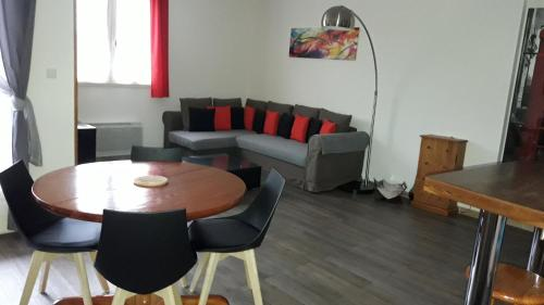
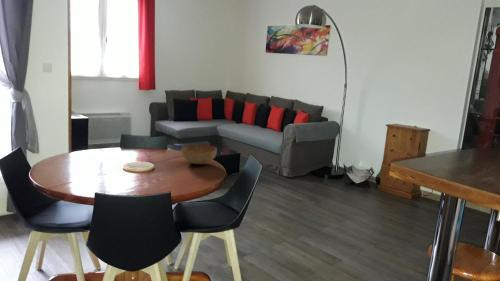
+ bowl (198, 155)
